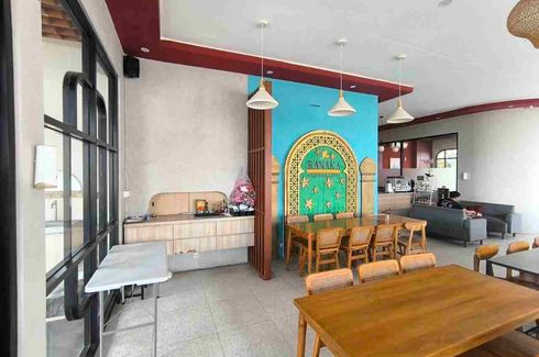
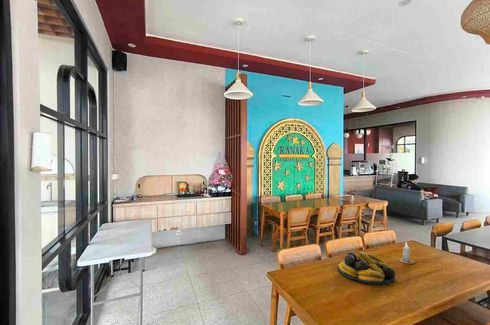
+ fruit bowl (364, 263)
+ candle (406, 251)
